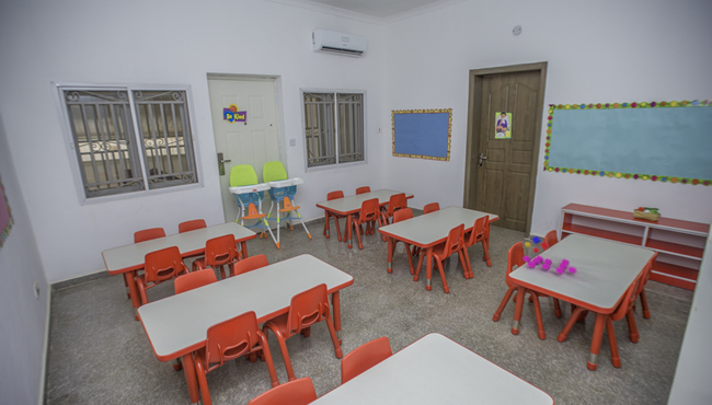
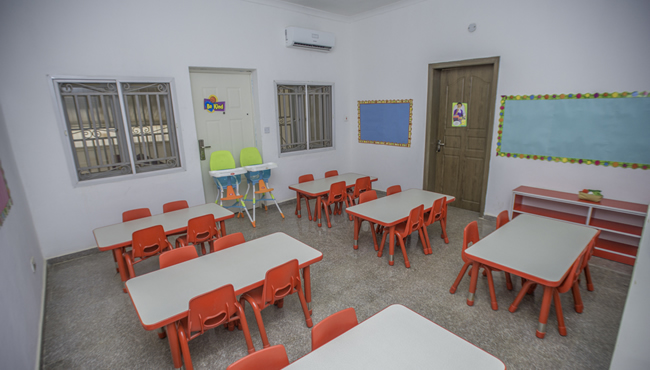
- toy blocks (548, 258)
